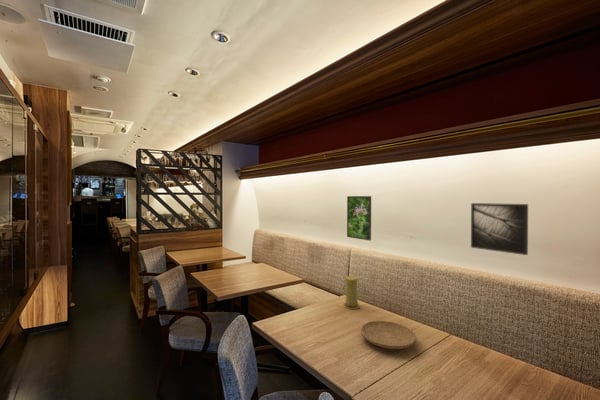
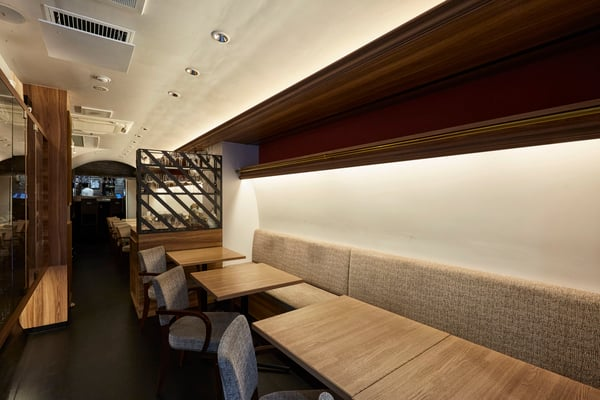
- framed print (497, 227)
- plate (387, 336)
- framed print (358, 217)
- candle (351, 291)
